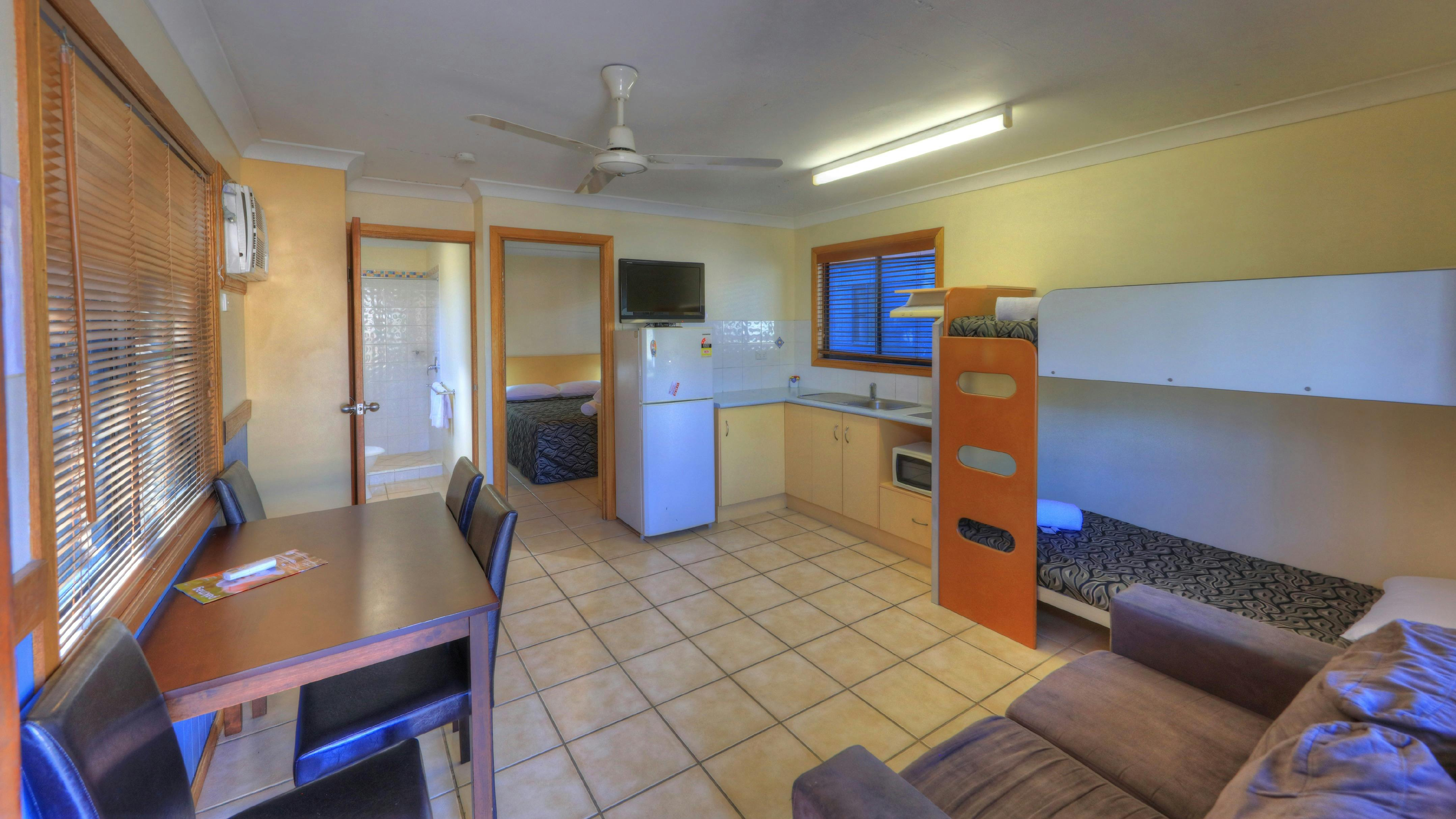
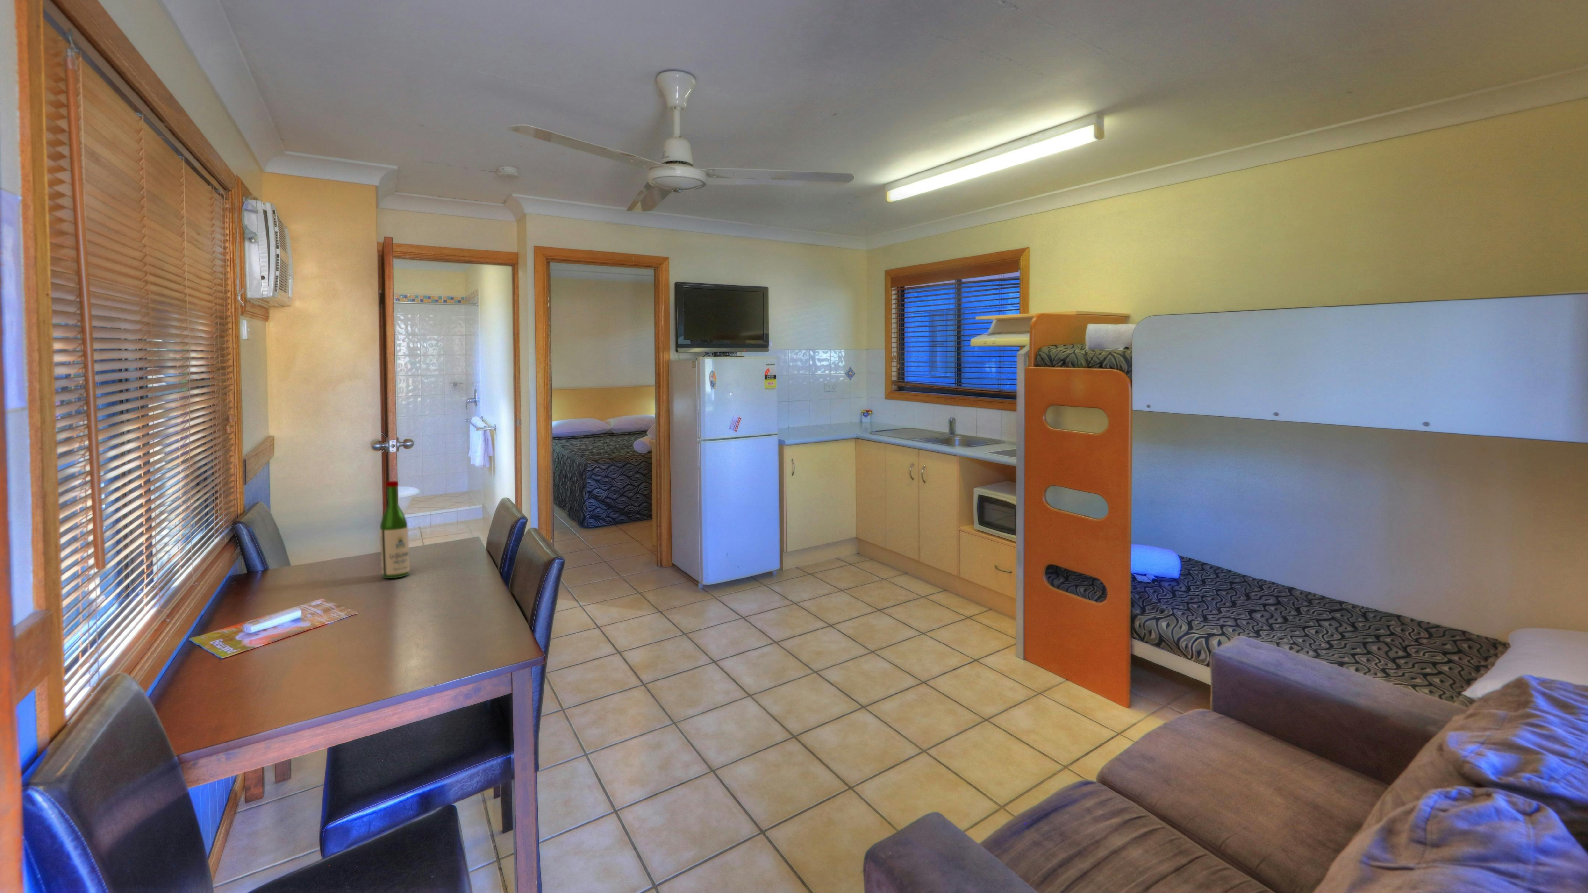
+ wine bottle (394, 529)
